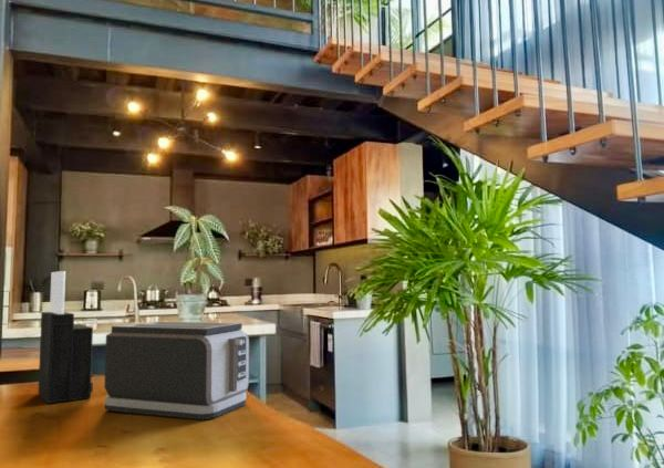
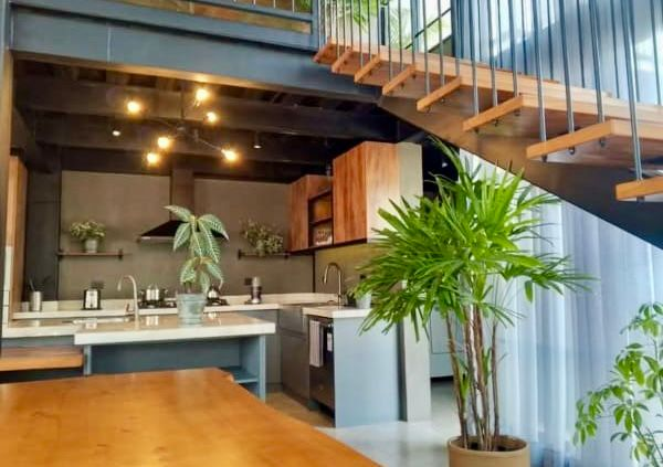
- knife block (70, 332)
- toaster (181, 365)
